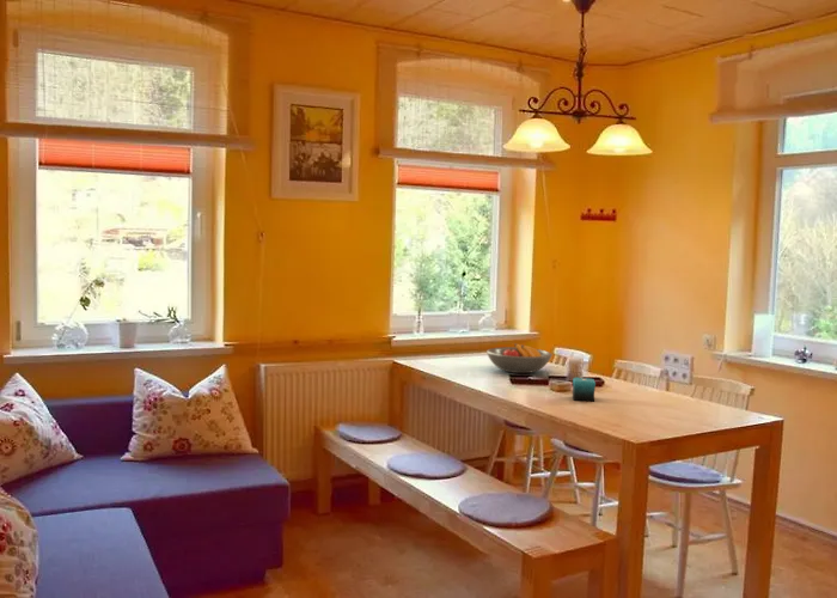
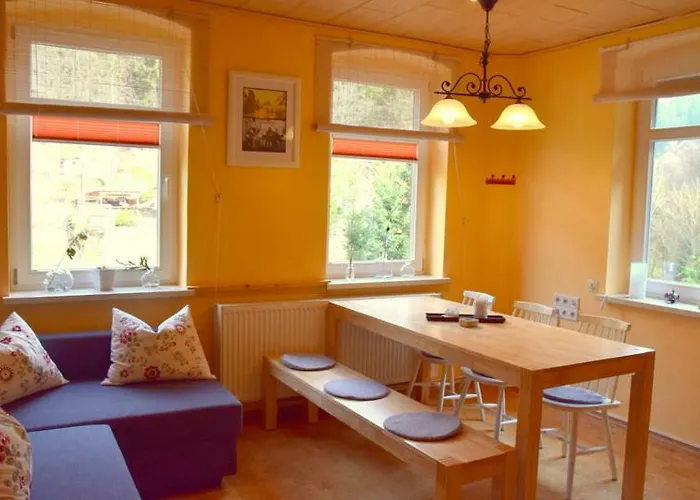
- candle (584, 385)
- fruit bowl (518, 359)
